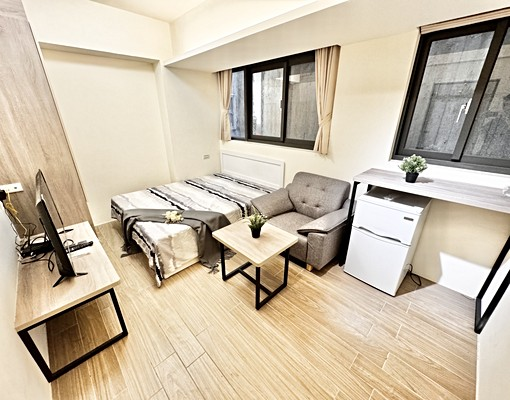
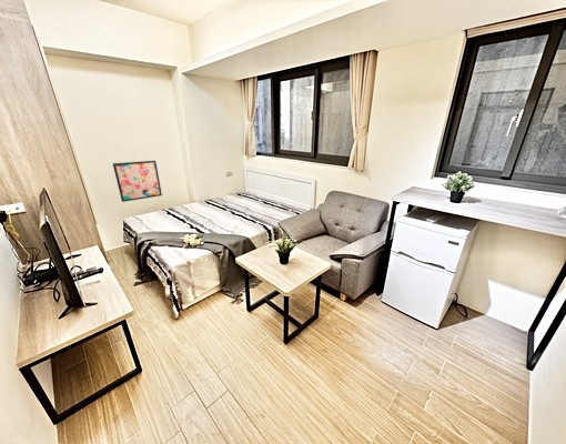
+ wall art (139, 180)
